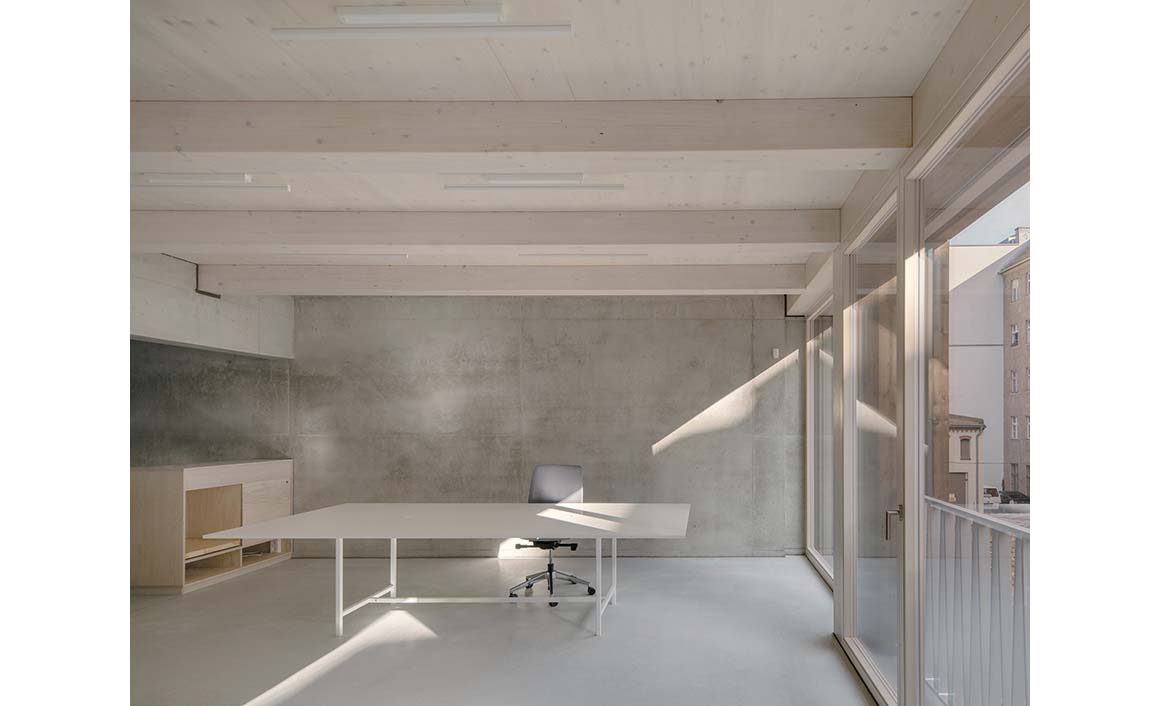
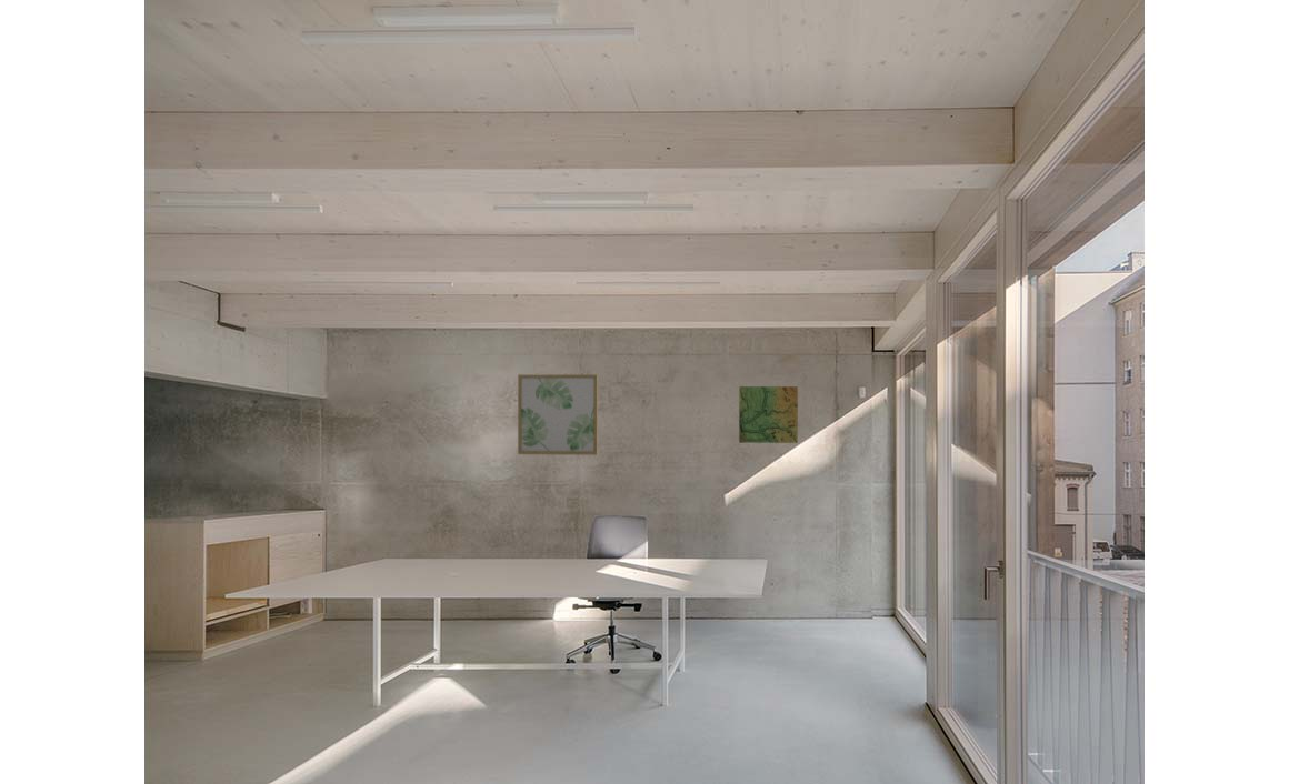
+ wall art (558, 414)
+ map (768, 414)
